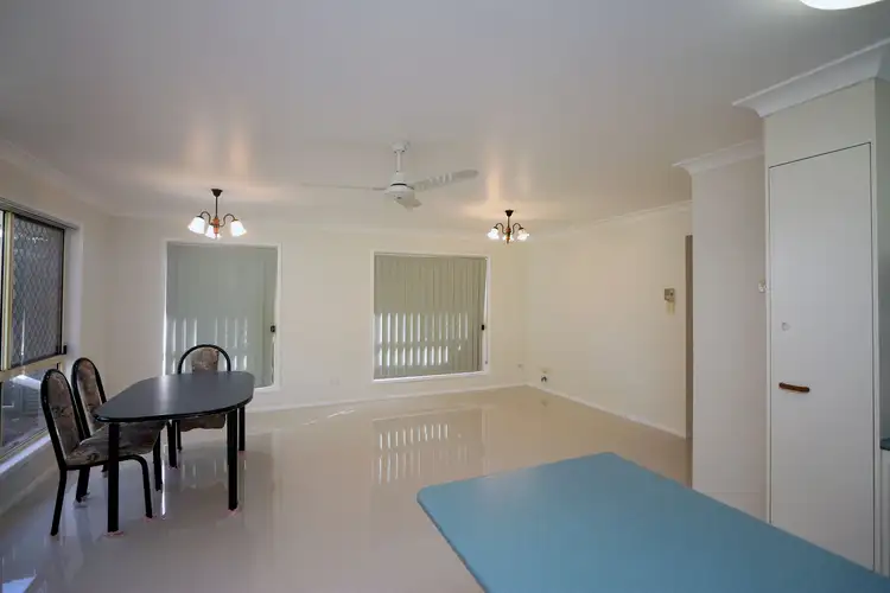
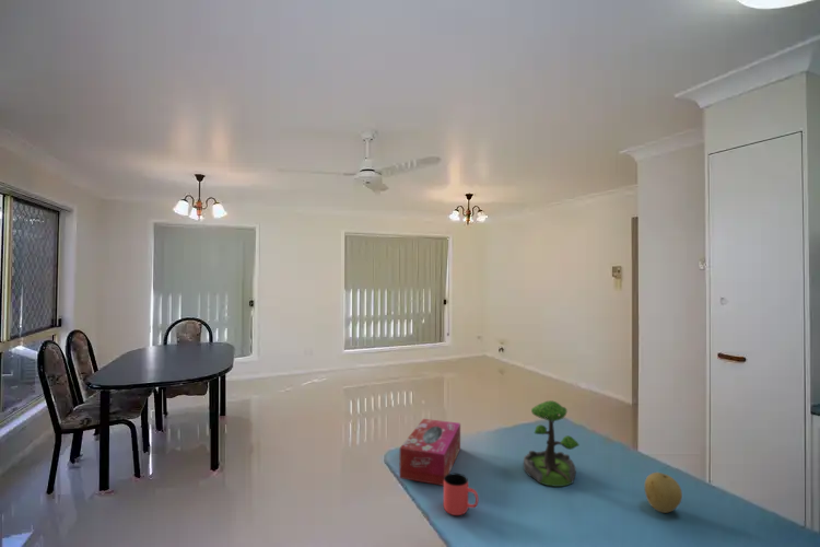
+ cup (460, 494)
+ plant (550, 435)
+ tissue box (432, 447)
+ fruit (663, 491)
